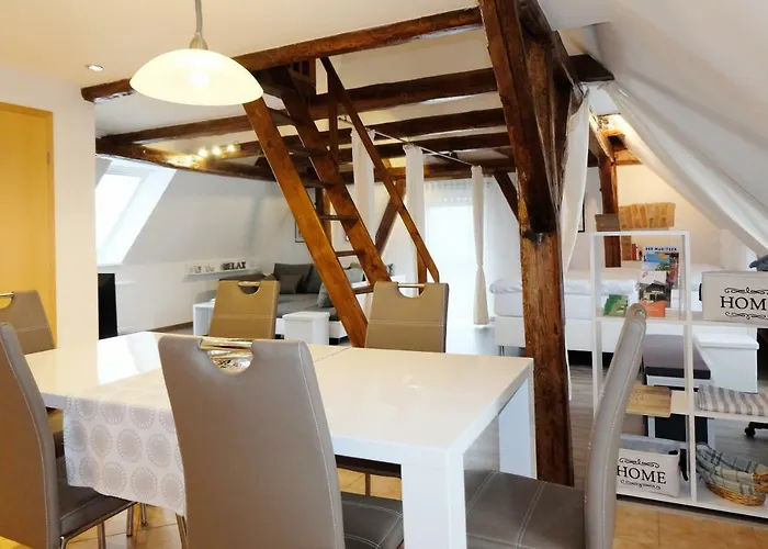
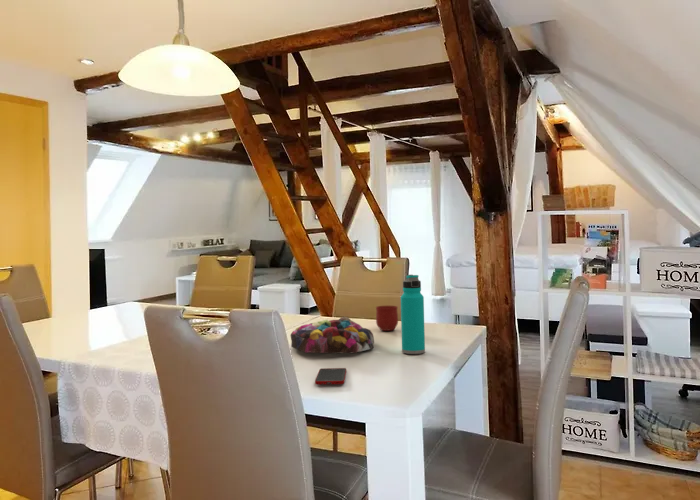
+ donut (332, 333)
+ mug (386, 317)
+ cell phone (331, 376)
+ water bottle (412, 313)
